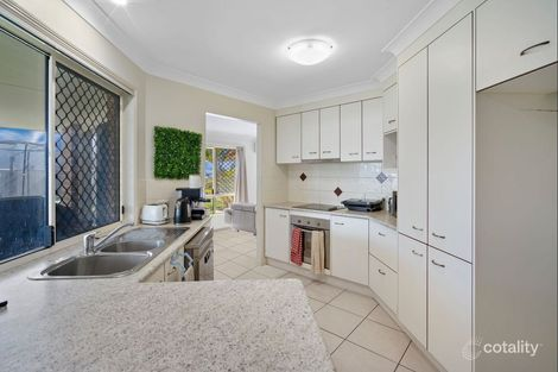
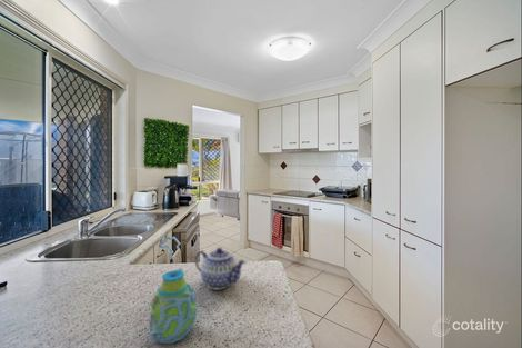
+ teapot (219, 265)
+ mug (174, 299)
